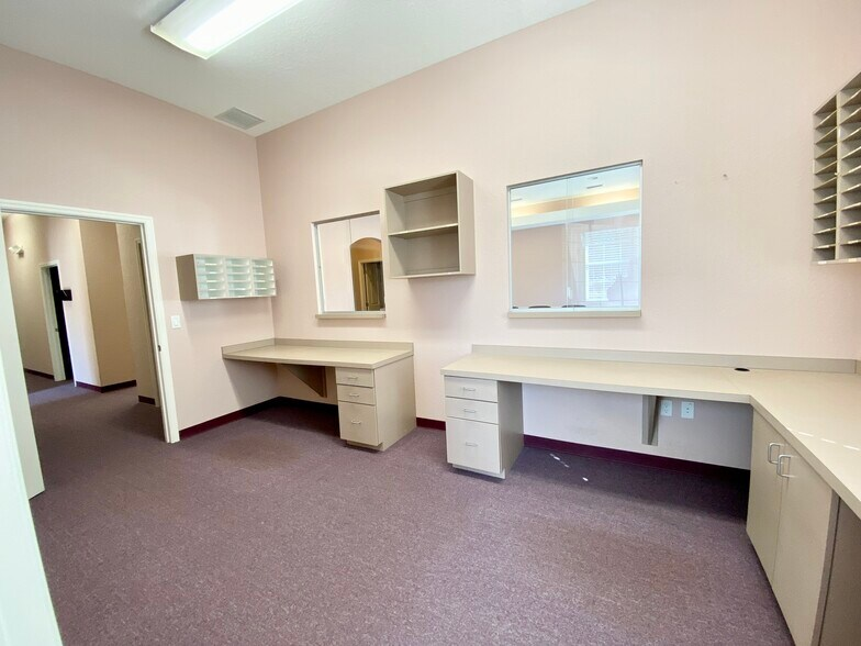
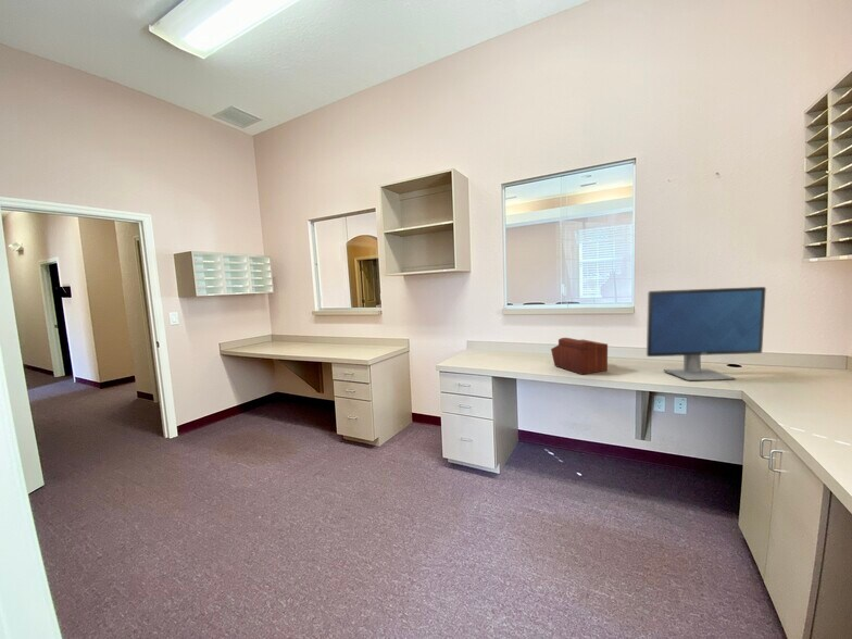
+ sewing box (578, 352)
+ monitor (700, 333)
